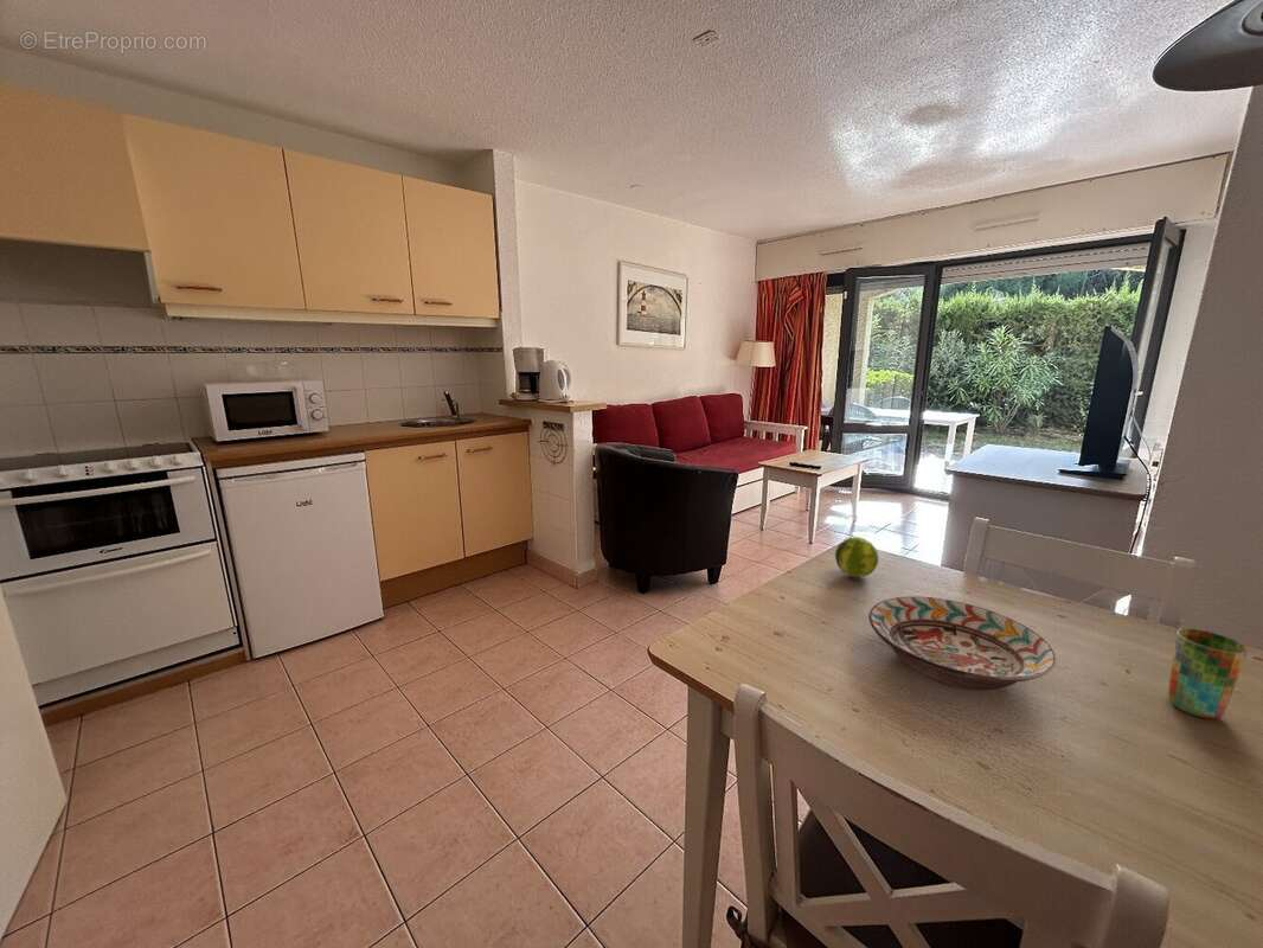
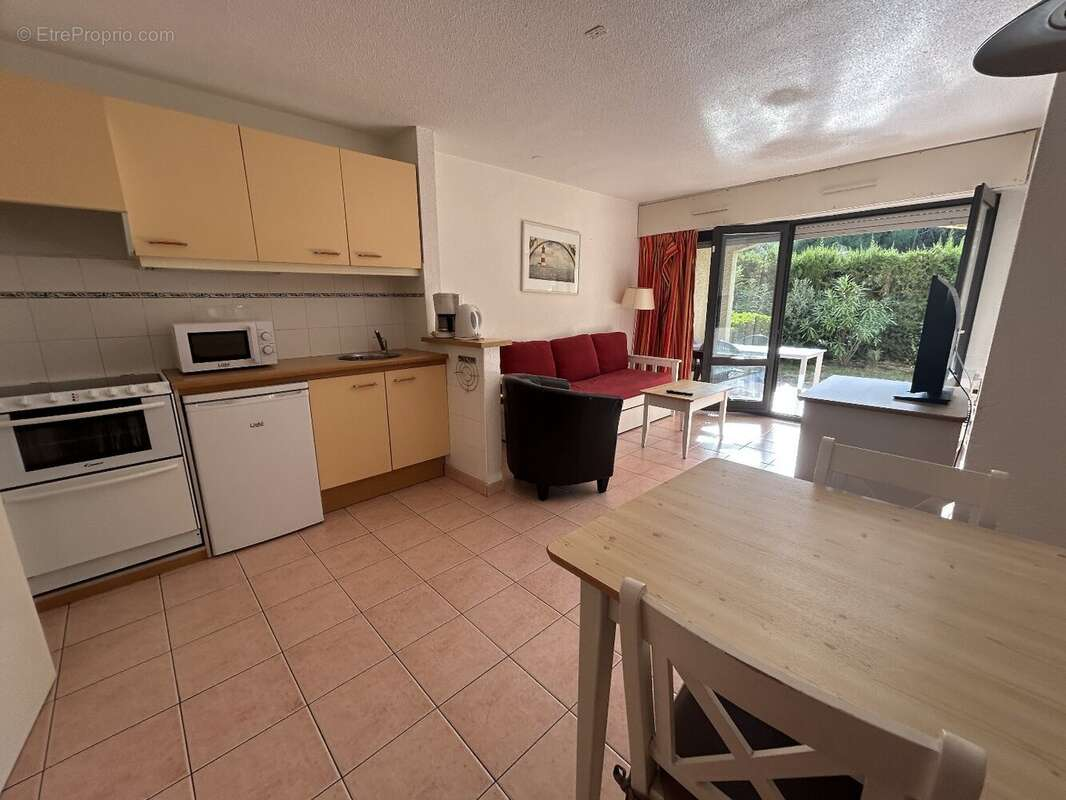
- cup (1201, 674)
- fruit (855, 557)
- decorative bowl (953, 648)
